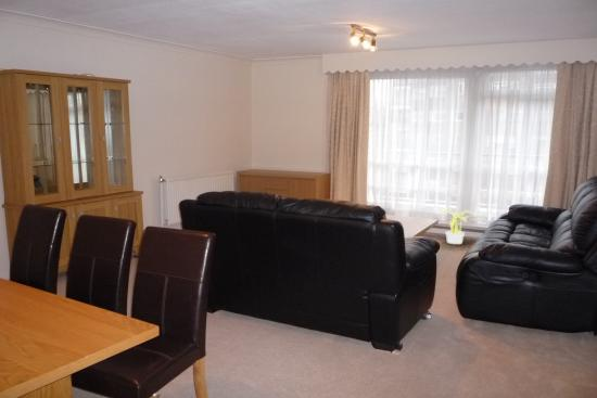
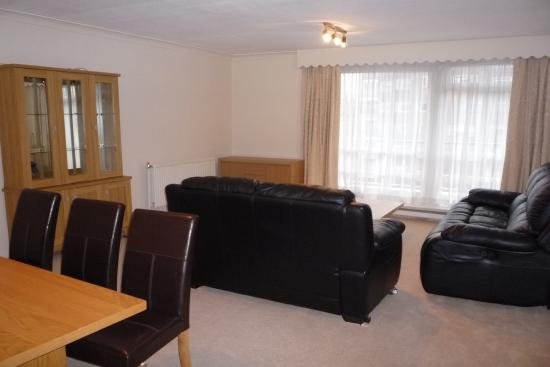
- potted plant (455, 226)
